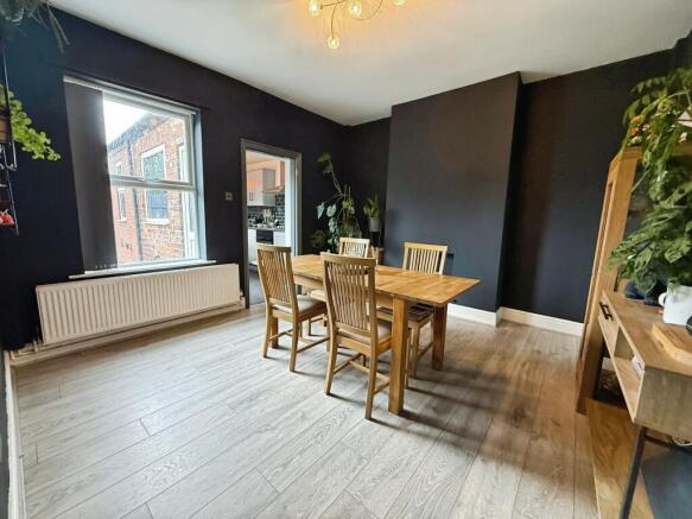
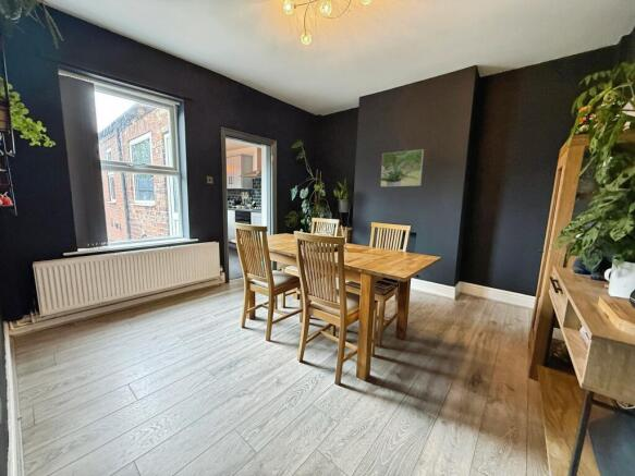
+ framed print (401, 169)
